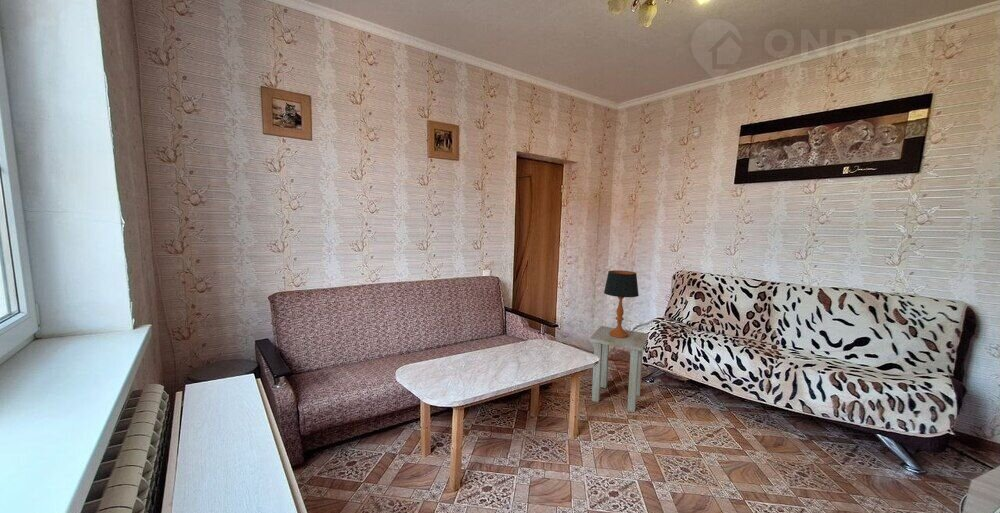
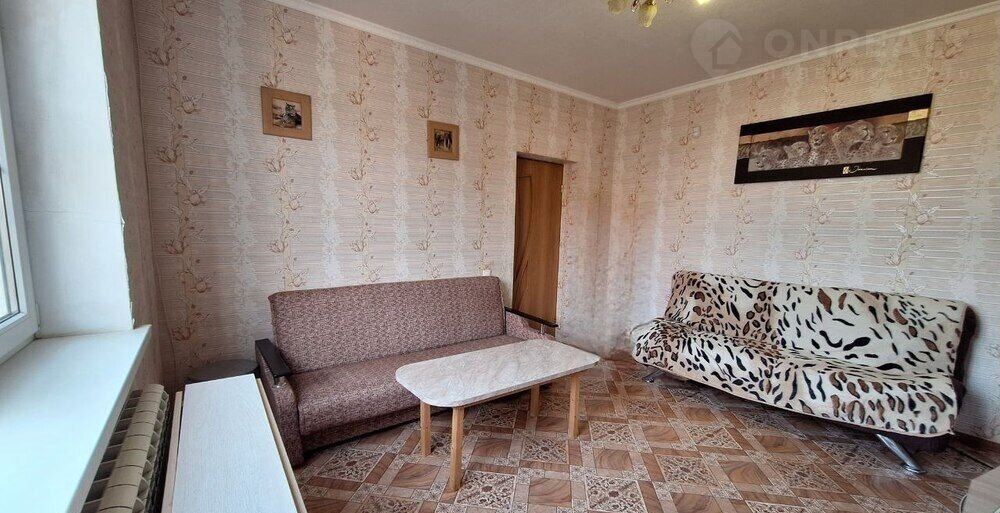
- table lamp (620, 303)
- side table (607, 366)
